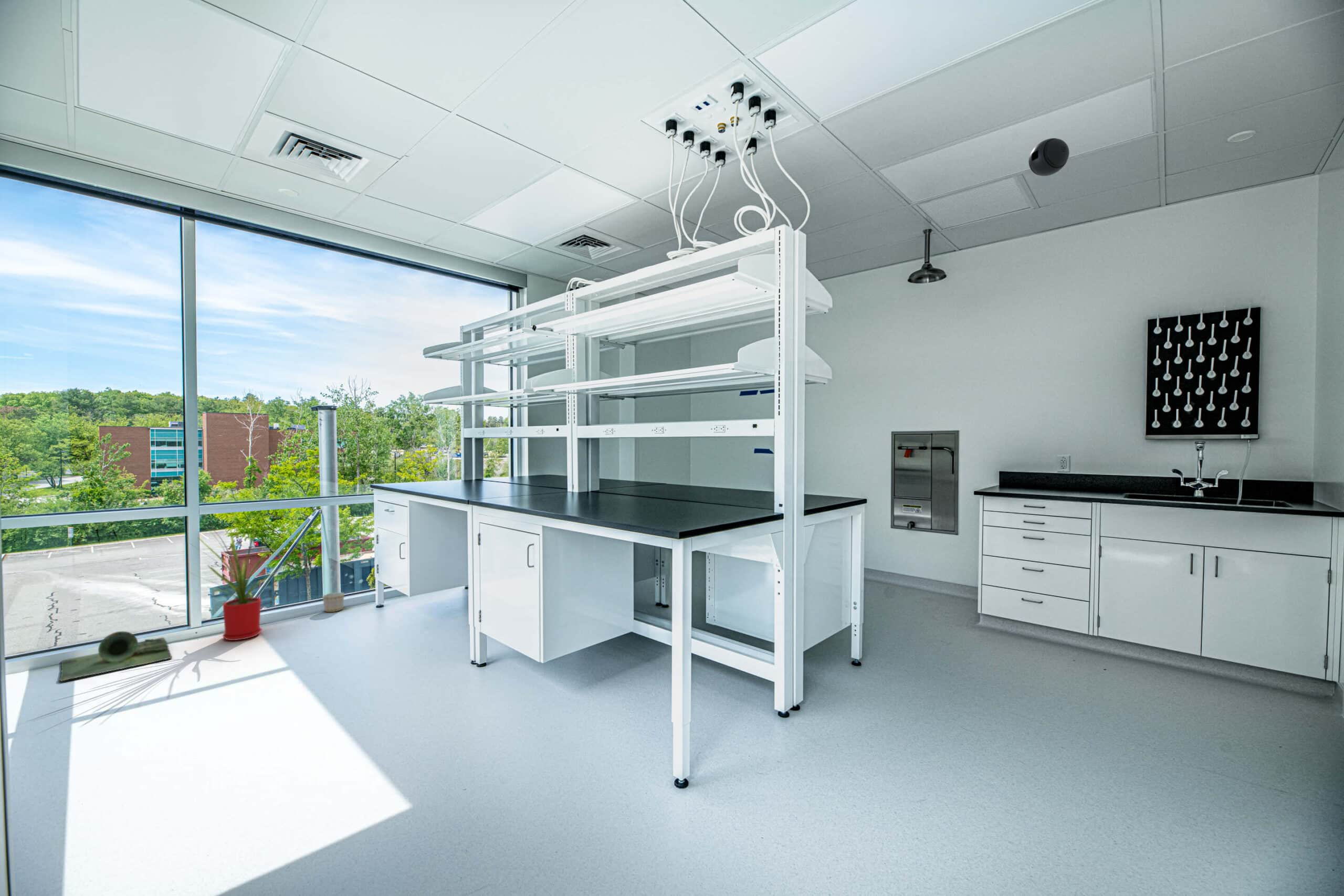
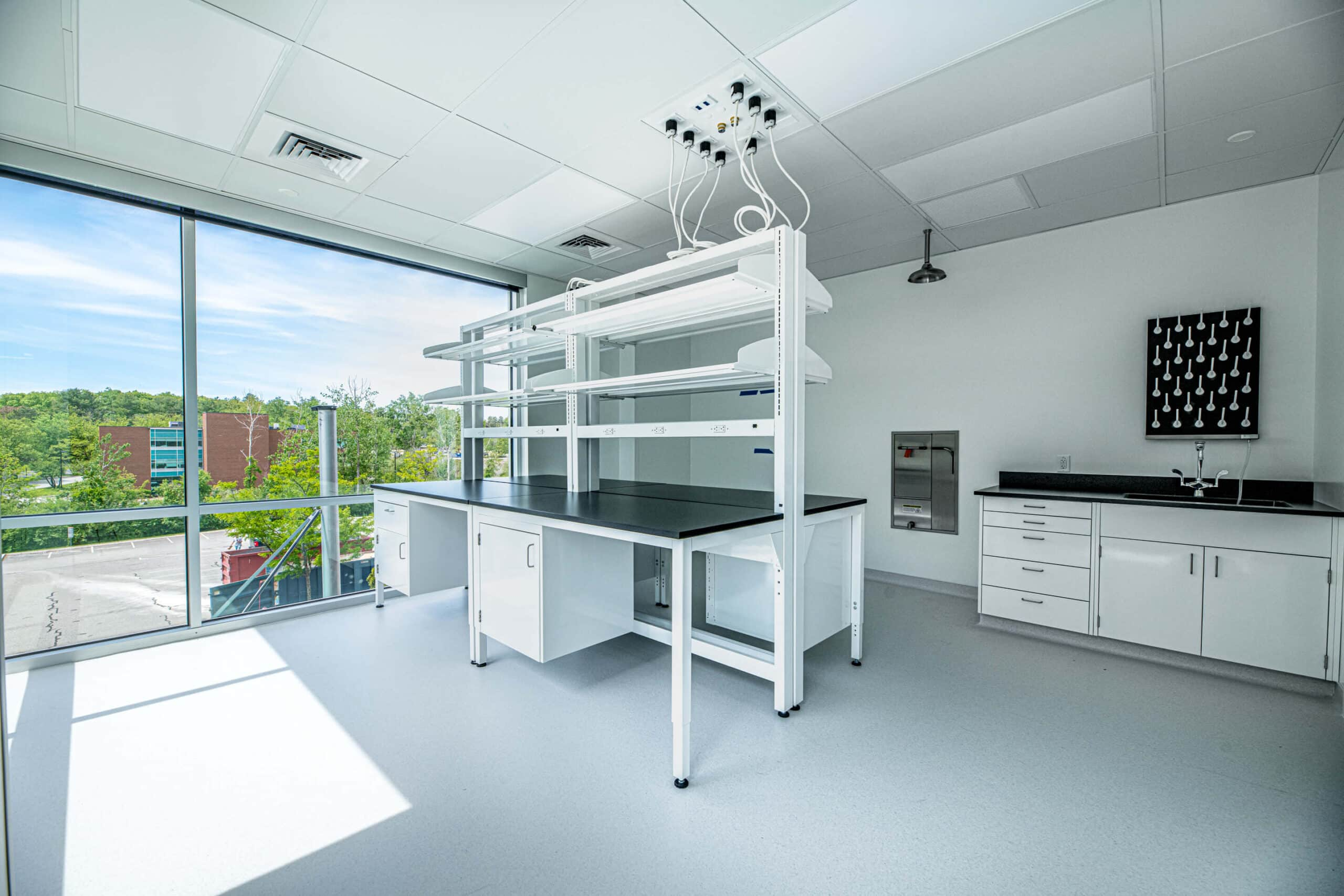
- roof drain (116, 646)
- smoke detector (1048, 157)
- house plant (242, 579)
- planter (333, 602)
